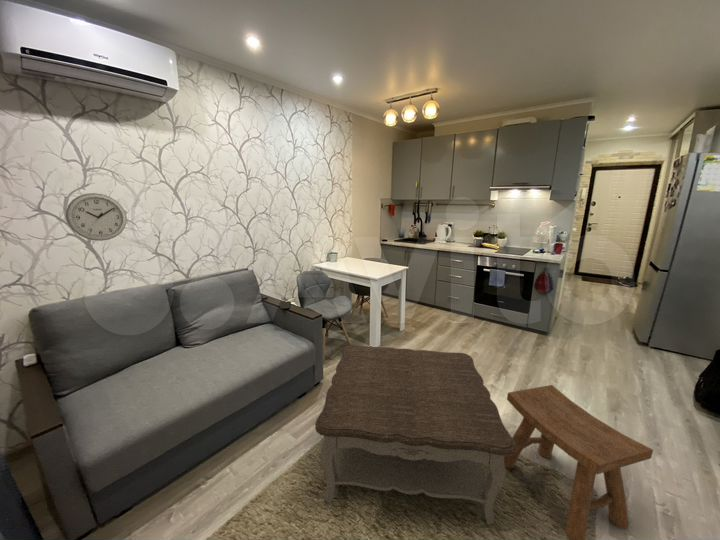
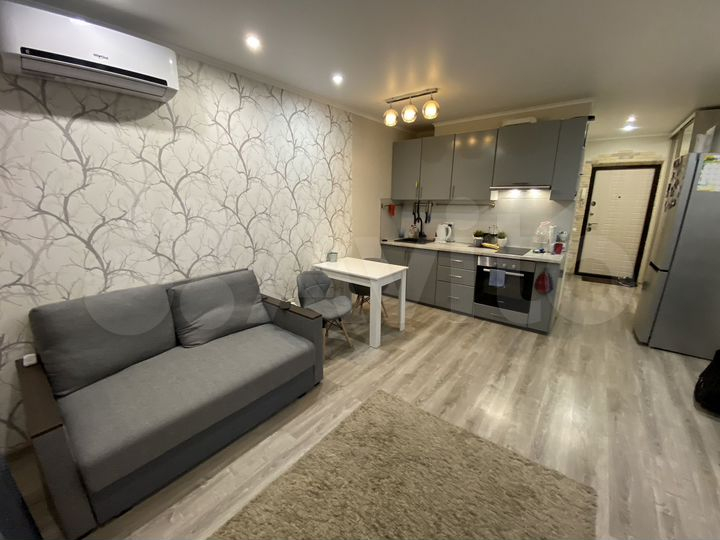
- wall clock (98, 217)
- stool (565, 452)
- coffee table (406, 415)
